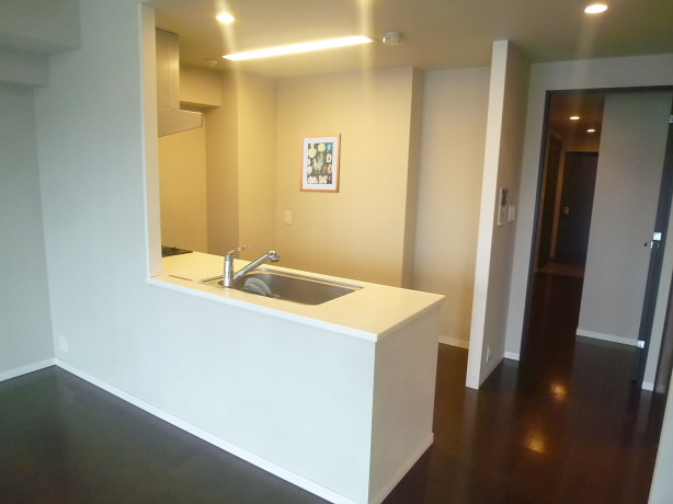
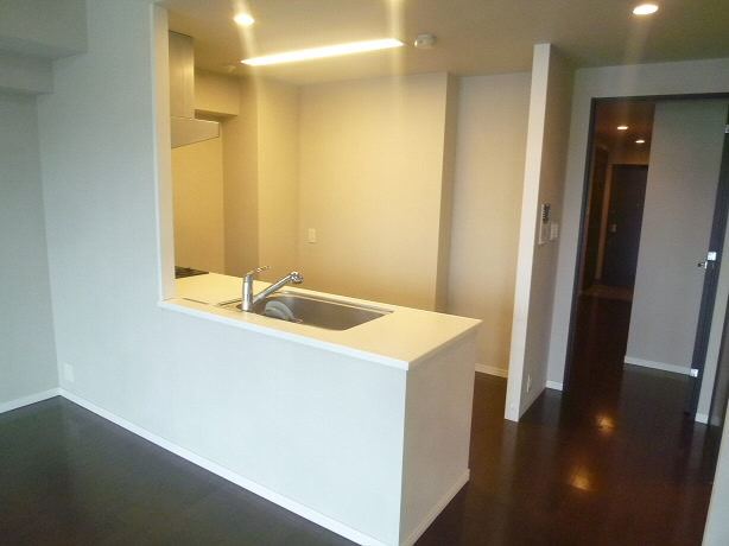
- wall art (319, 163)
